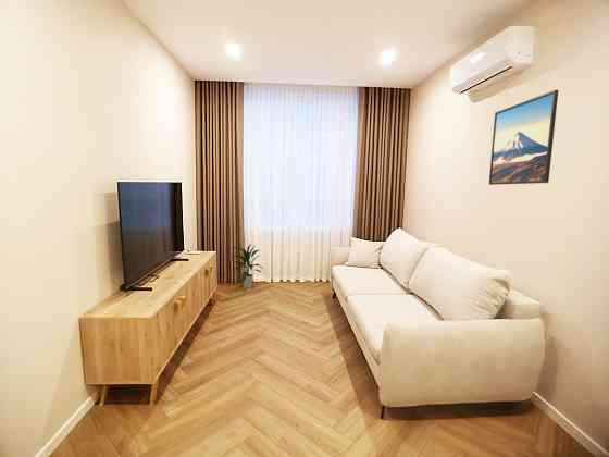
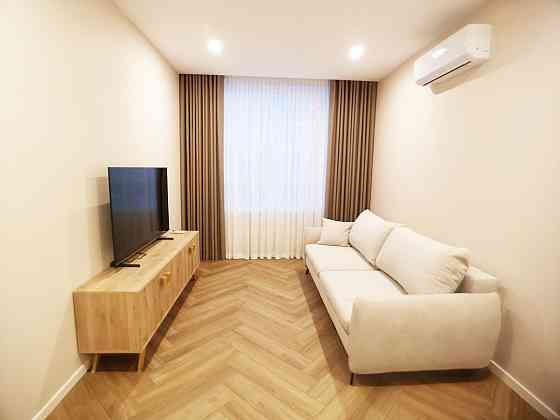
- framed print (519, 144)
- indoor plant (246, 264)
